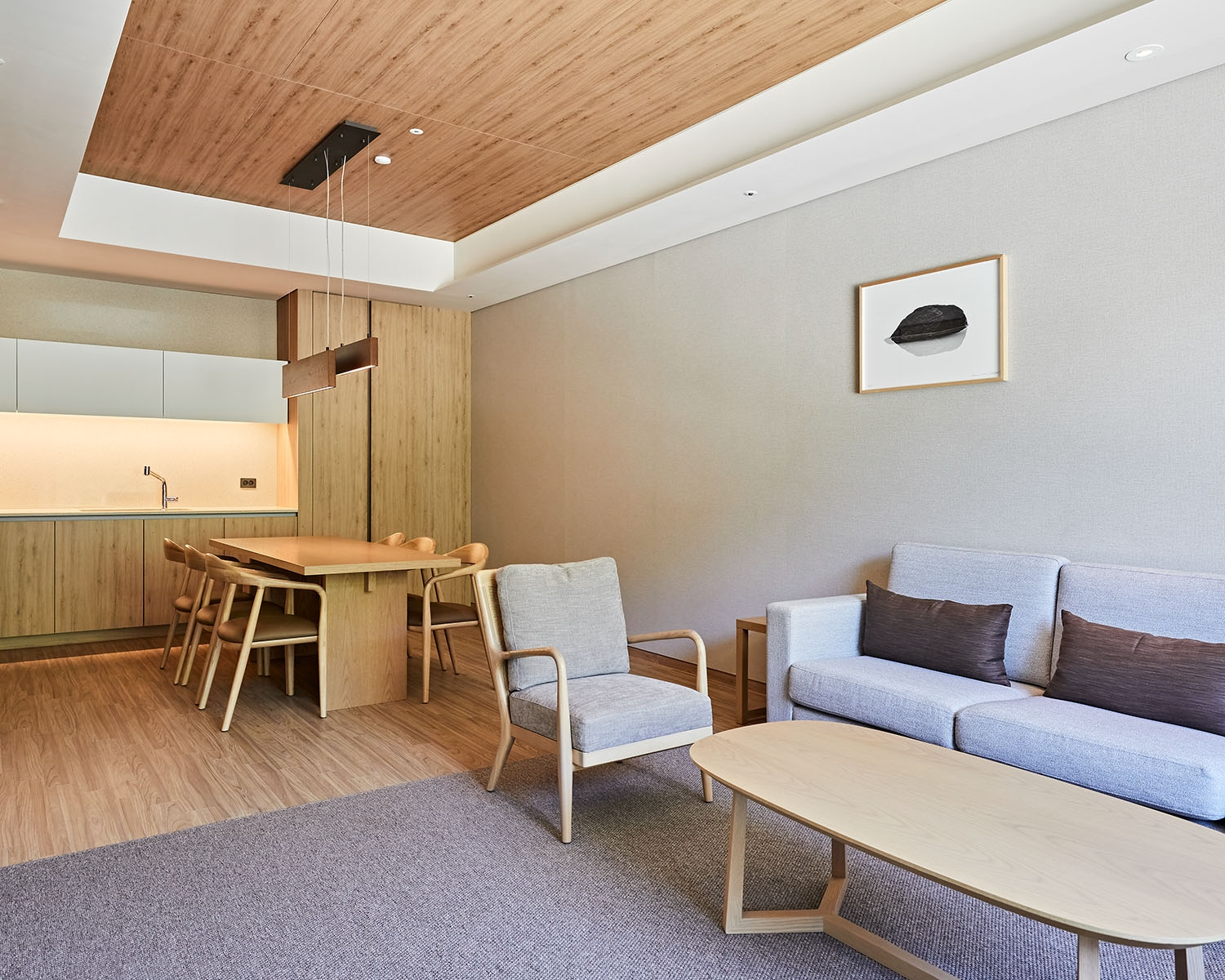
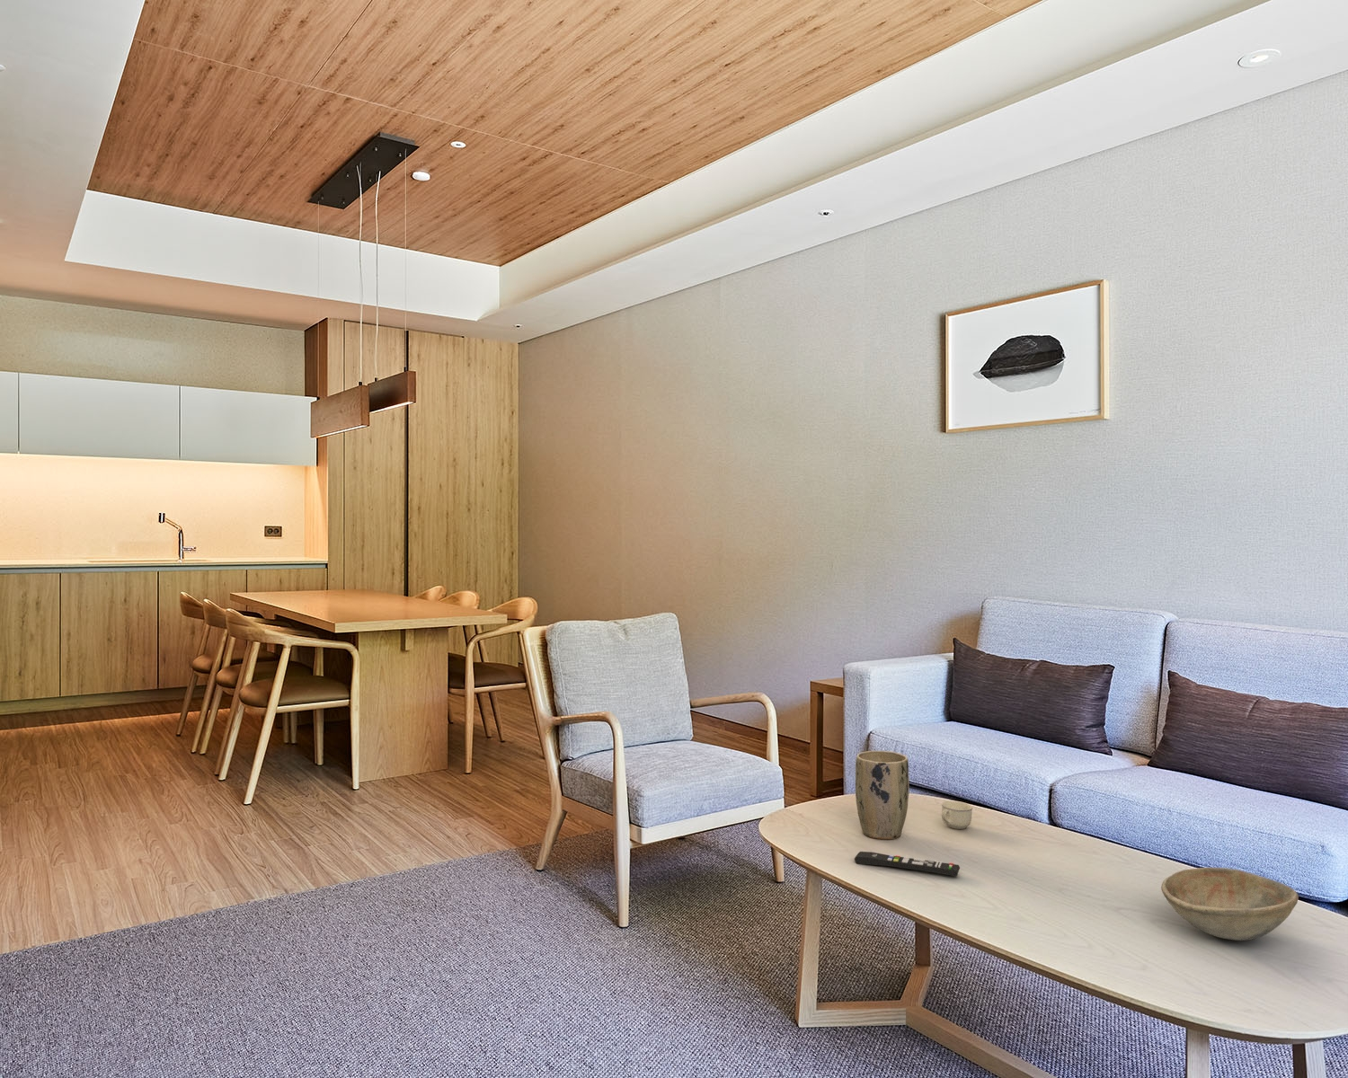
+ plant pot (881, 795)
+ remote control (906, 864)
+ cup (953, 816)
+ bowl (1227, 909)
